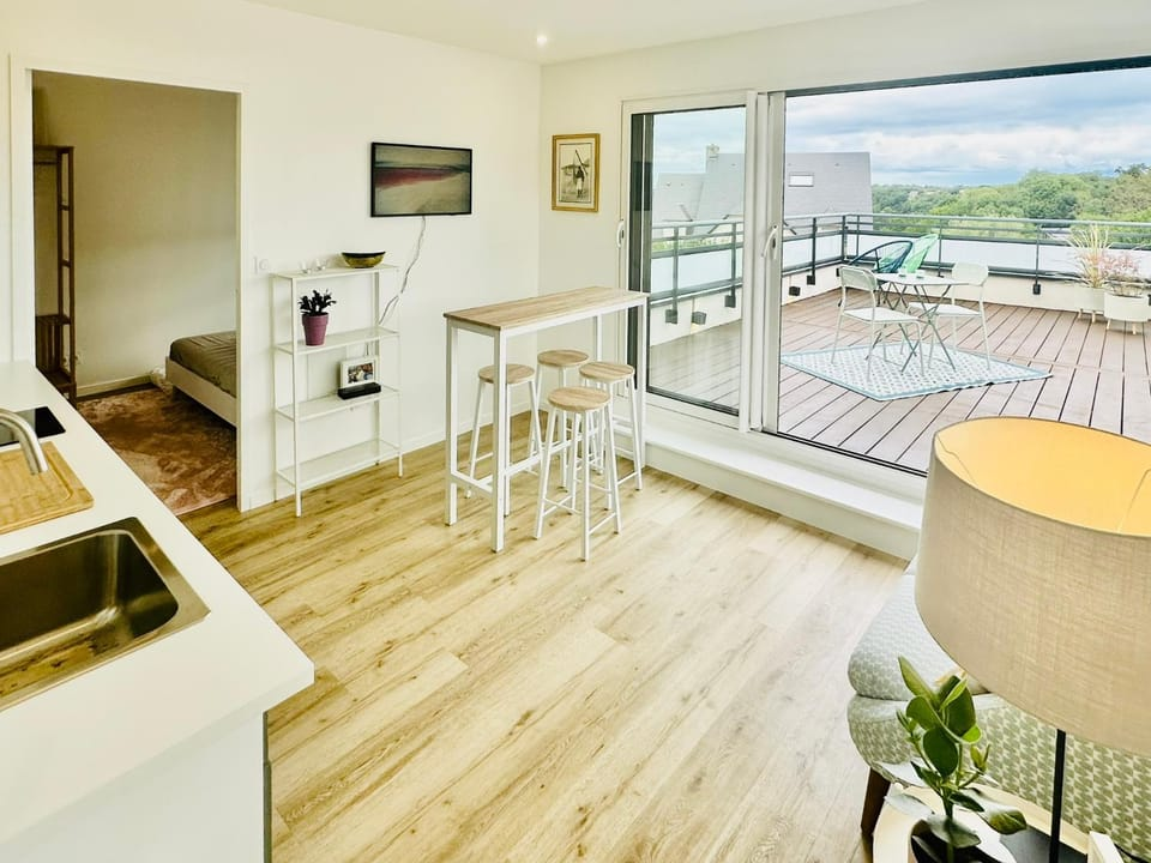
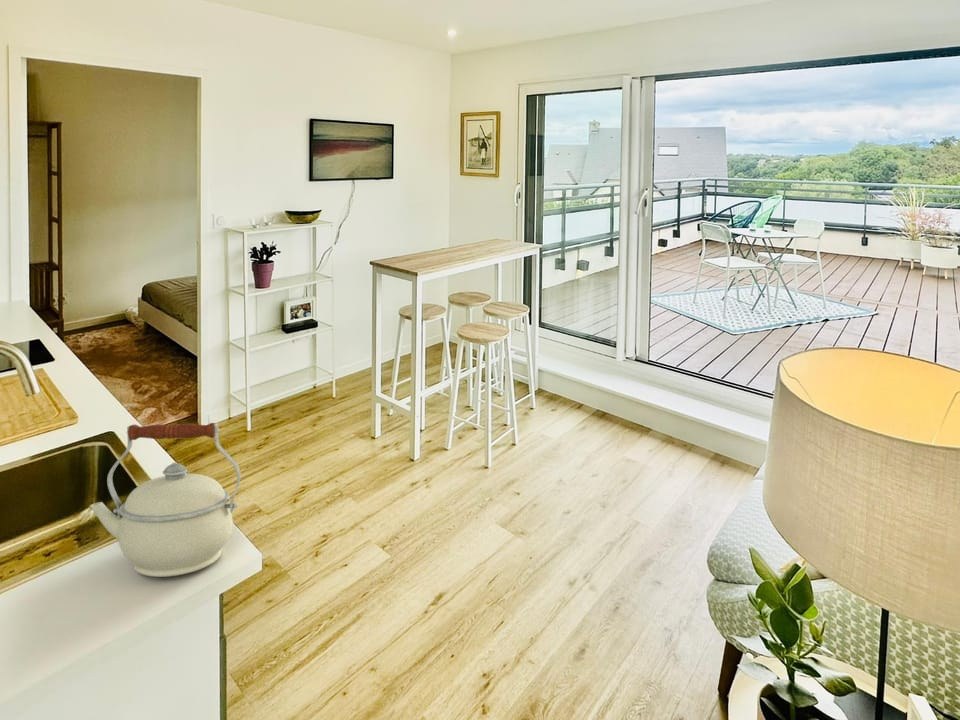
+ kettle (166, 493)
